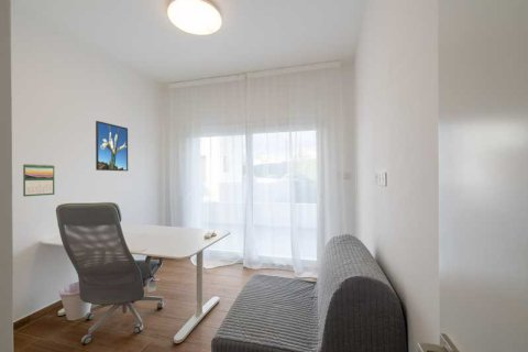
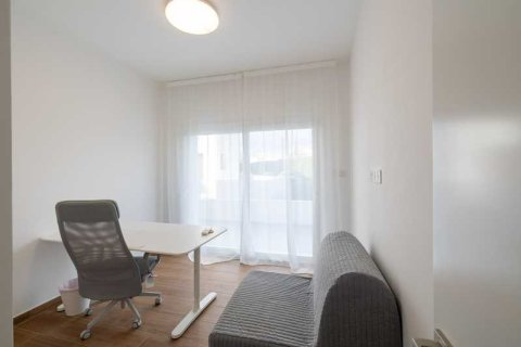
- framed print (112, 147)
- calendar (40, 179)
